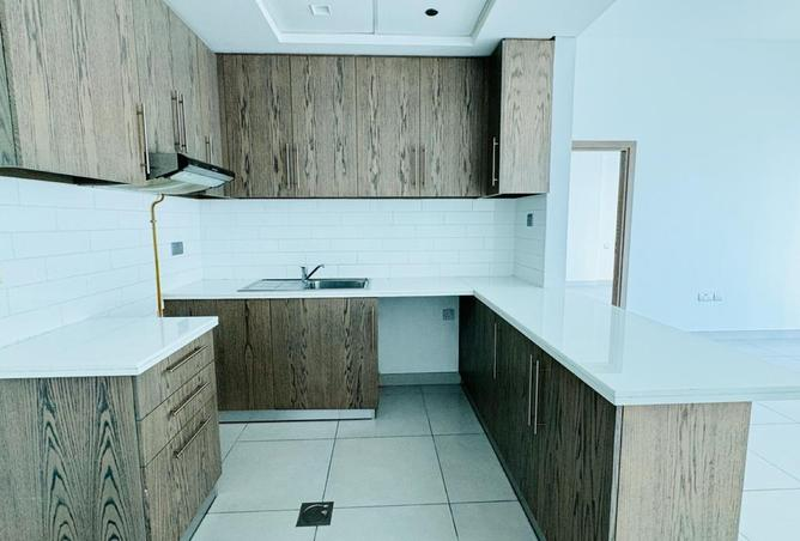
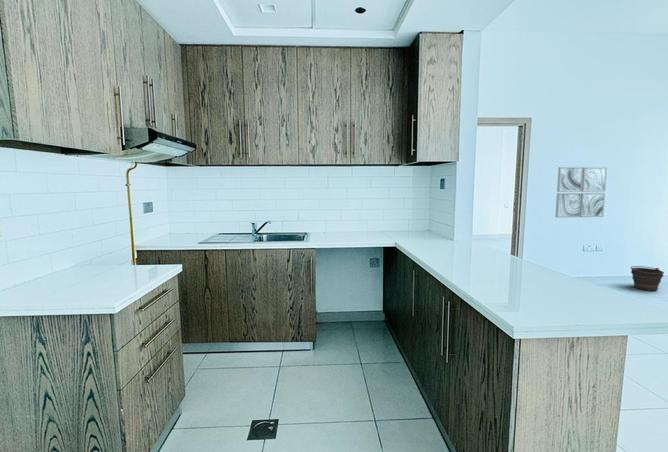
+ bucket (646, 278)
+ wall art (581, 191)
